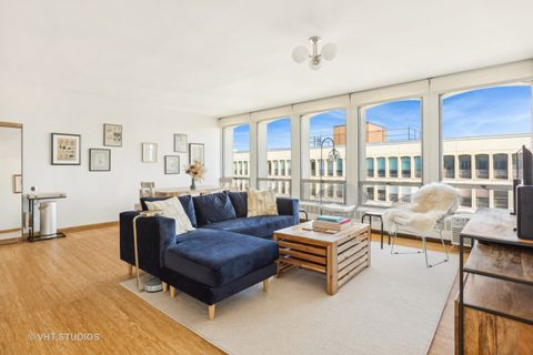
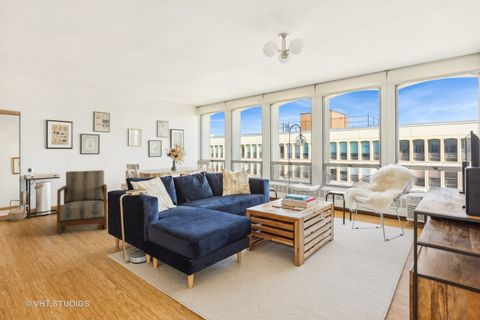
+ basket (17, 209)
+ armchair (84, 198)
